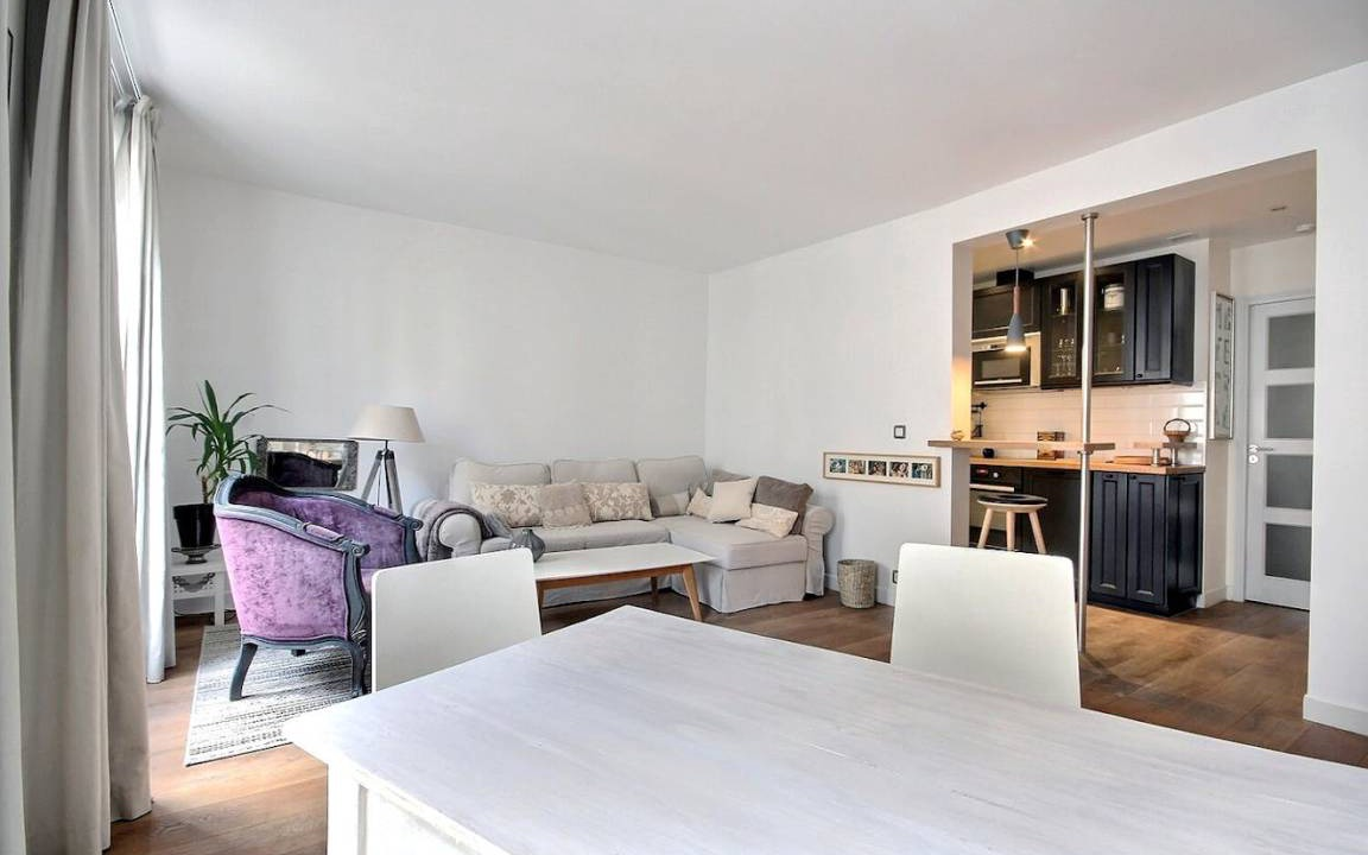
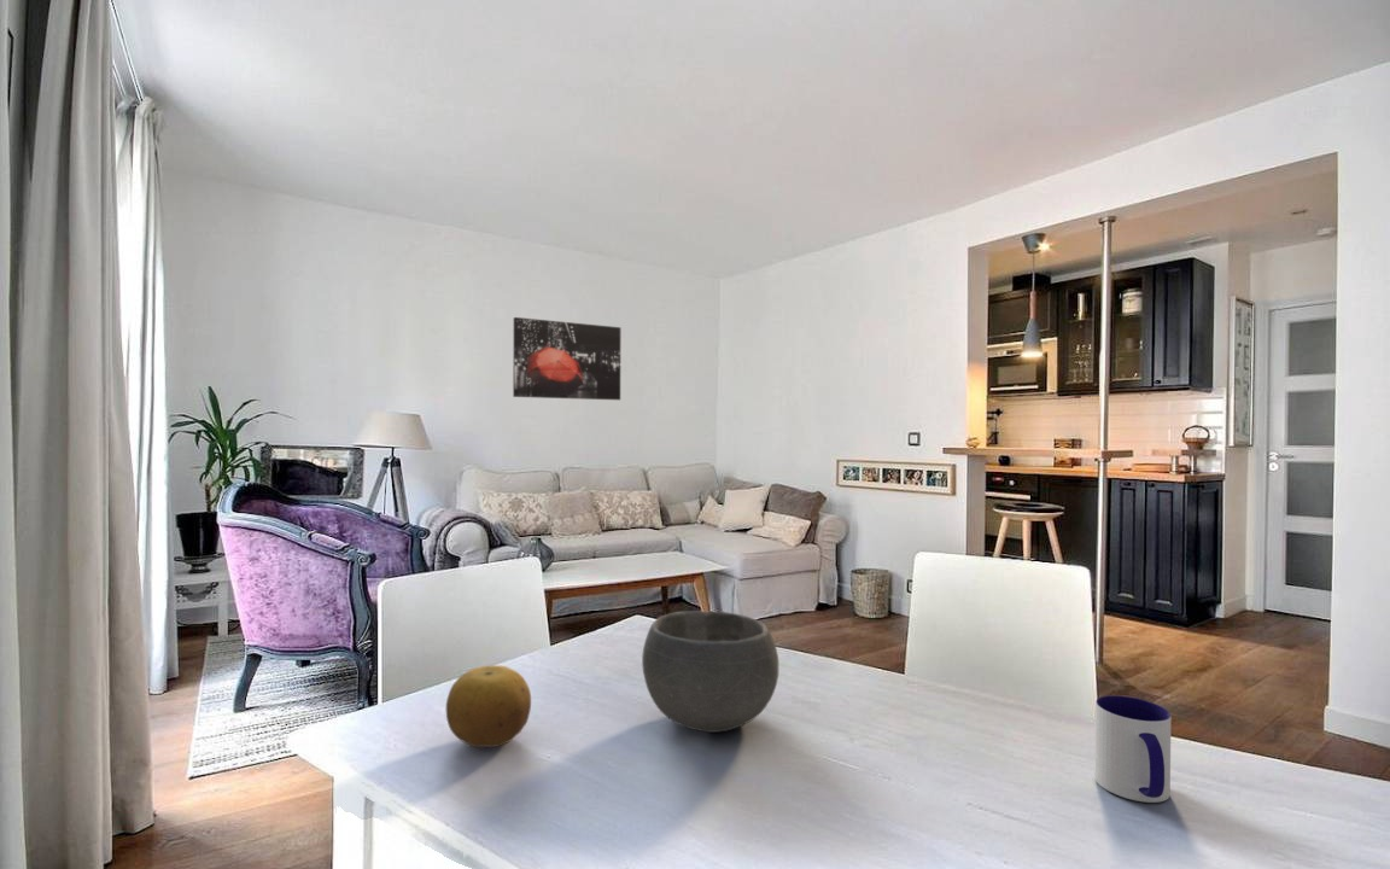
+ bowl (709, 672)
+ fruit (489, 705)
+ mug (1137, 752)
+ wall art (568, 360)
